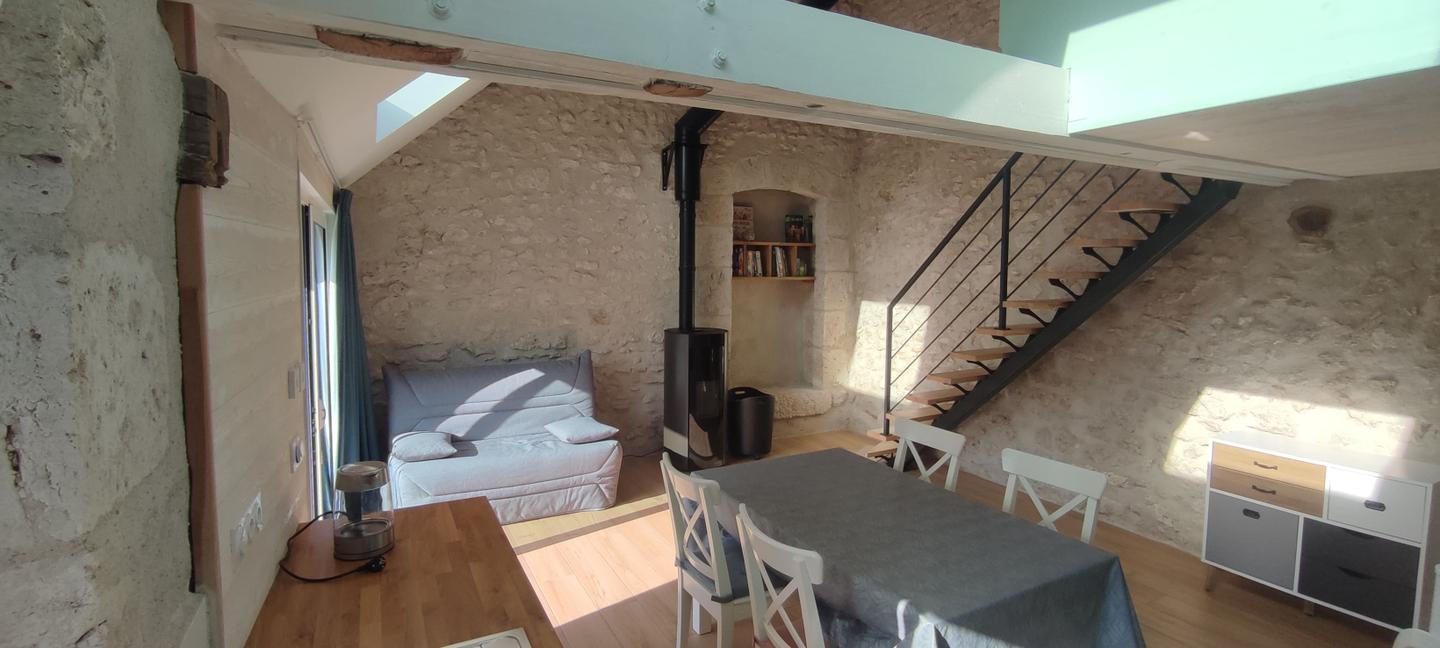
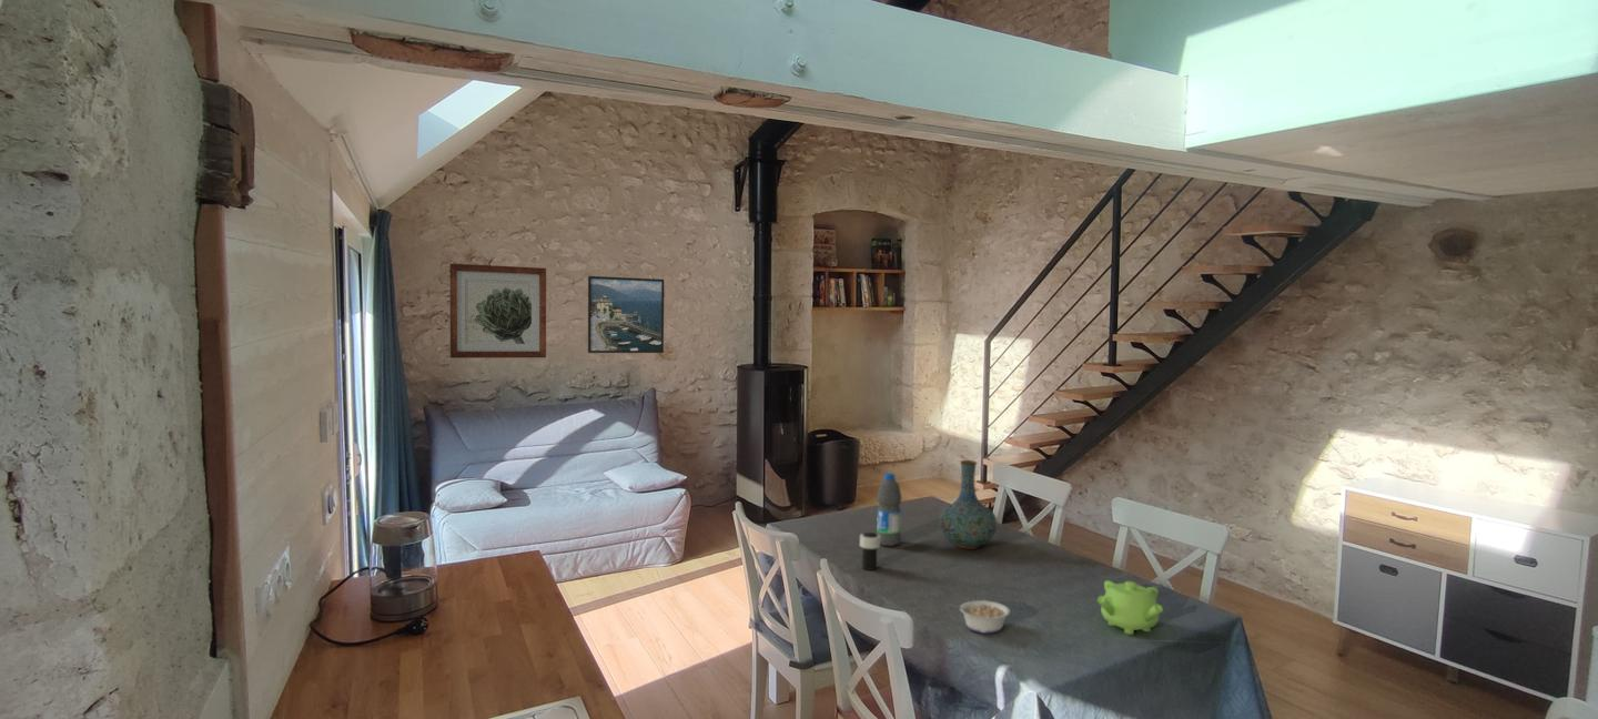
+ wall art (498, 312)
+ cup (869, 550)
+ vase (968, 504)
+ legume (982, 616)
+ teapot (1130, 606)
+ water bottle (889, 508)
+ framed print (626, 315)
